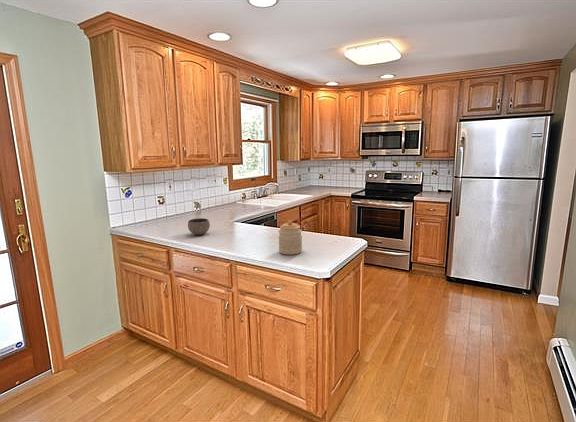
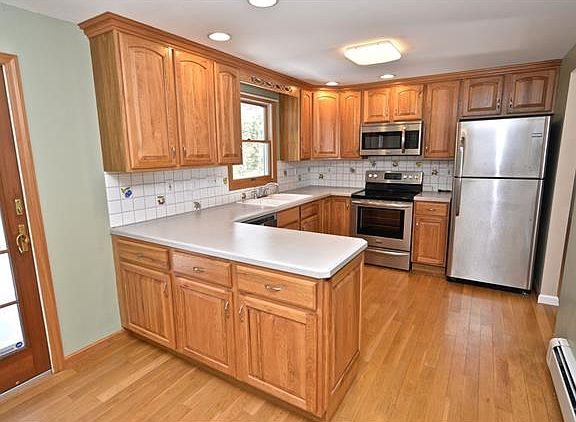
- jar (290, 236)
- bowl (199, 227)
